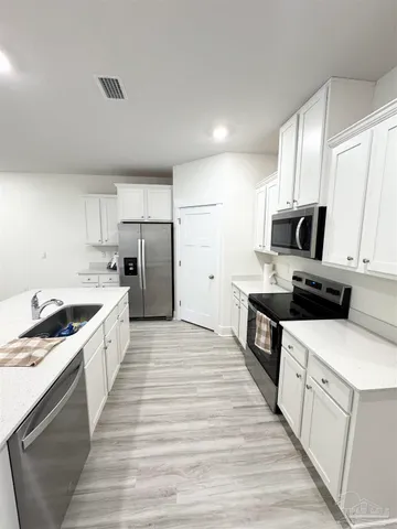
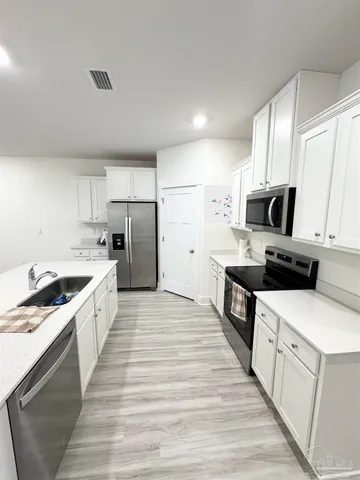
+ wall art (217, 204)
